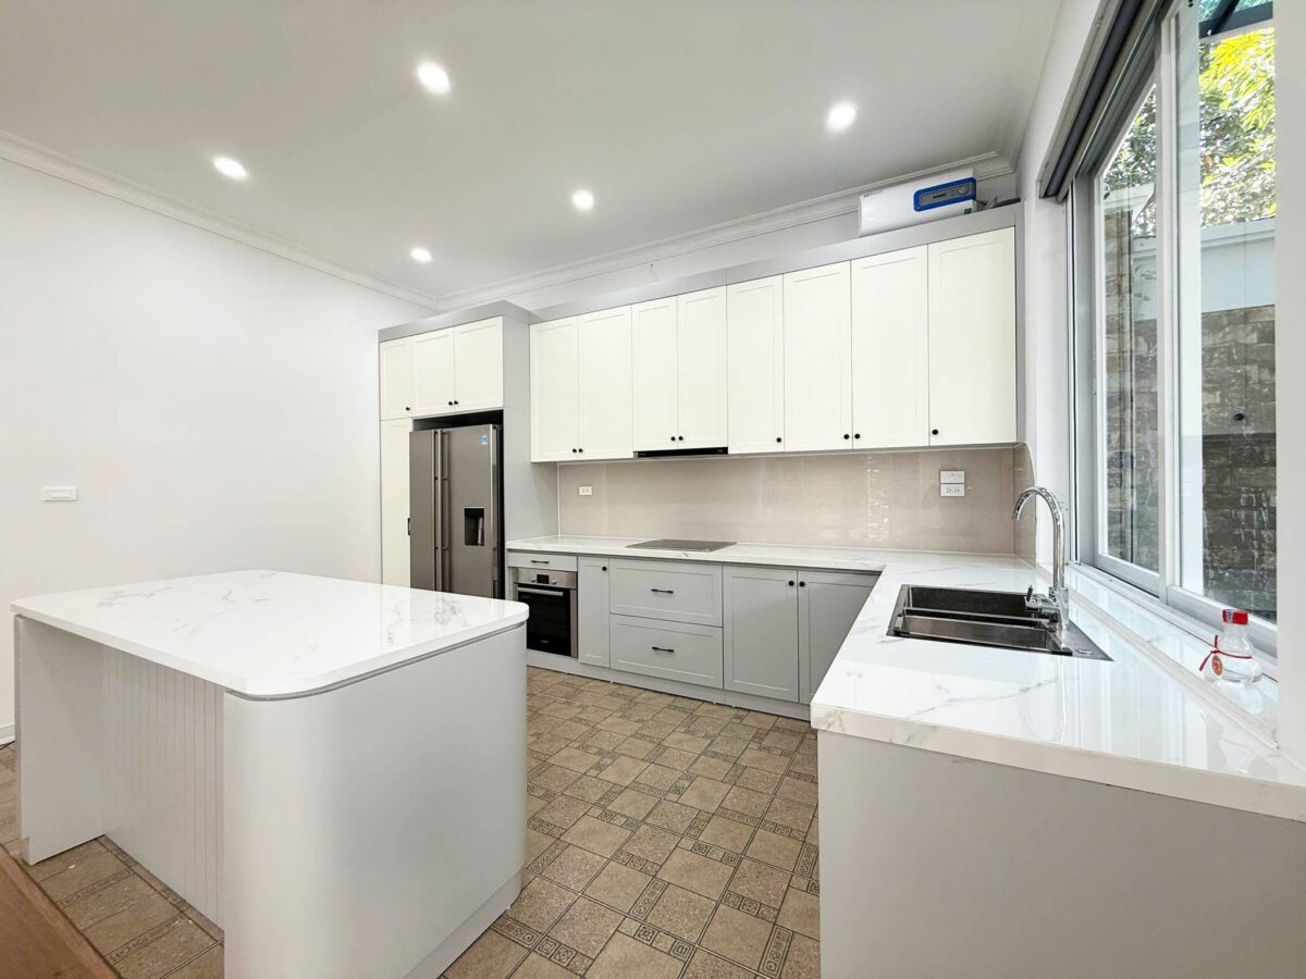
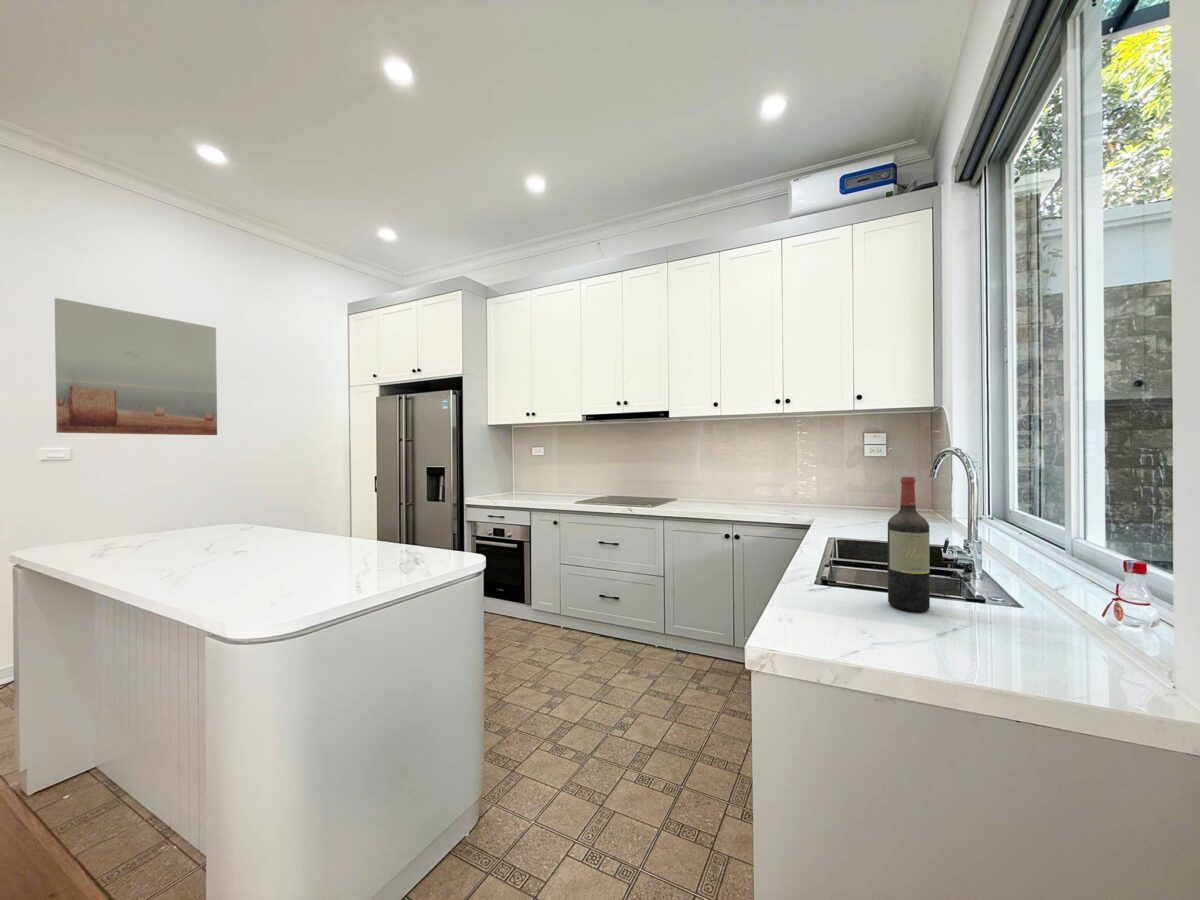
+ wall art (144, 374)
+ wine bottle (908, 541)
